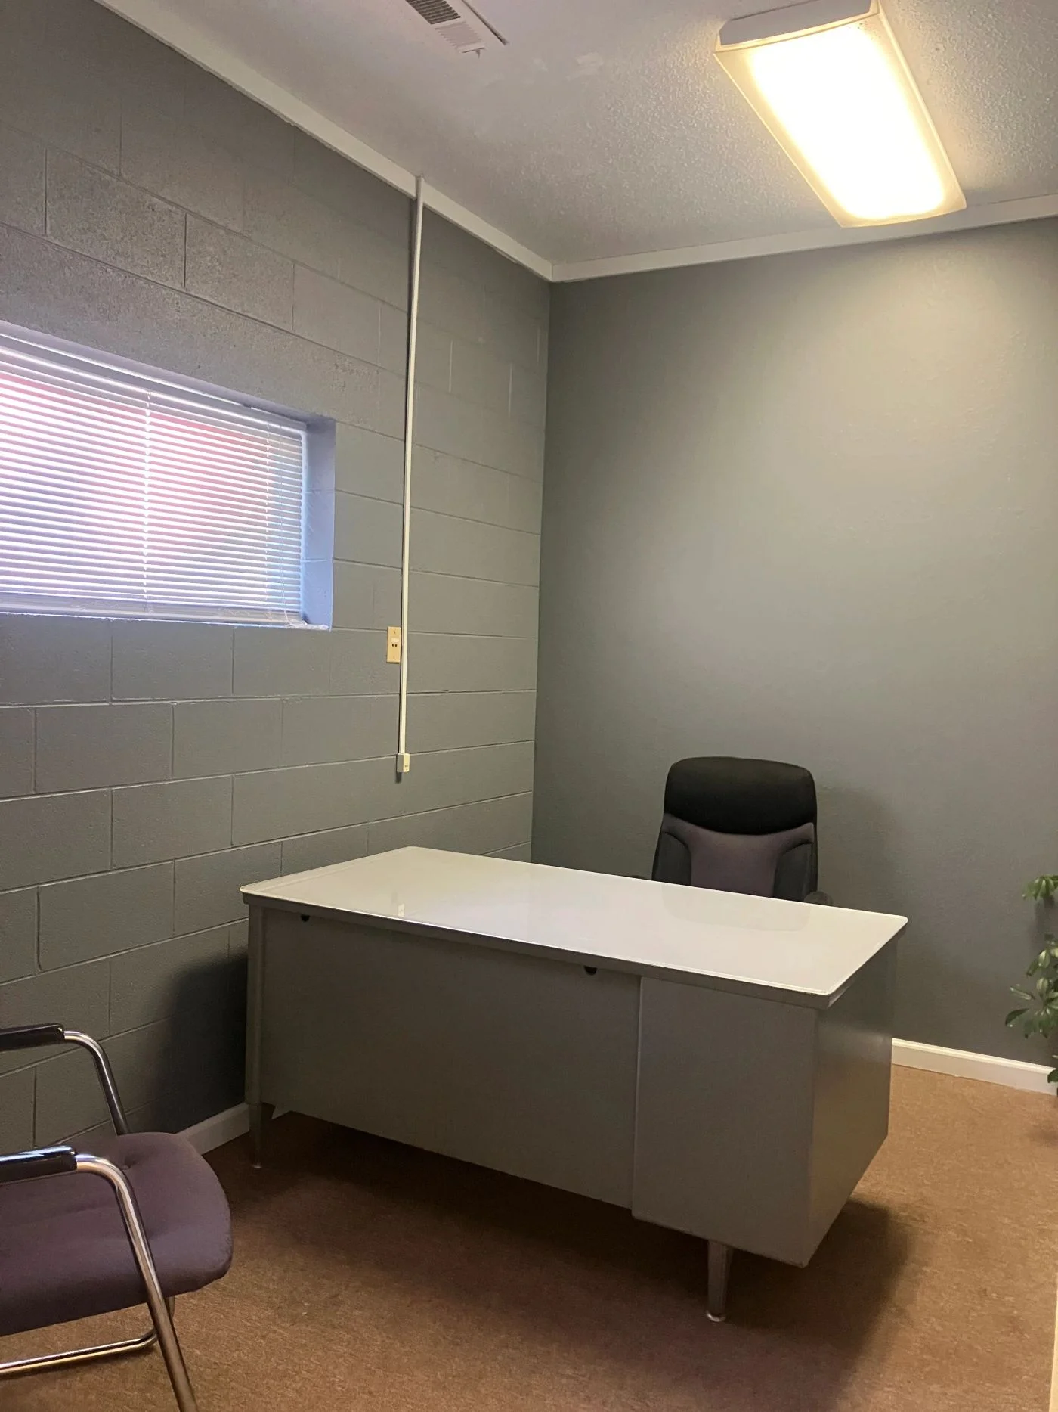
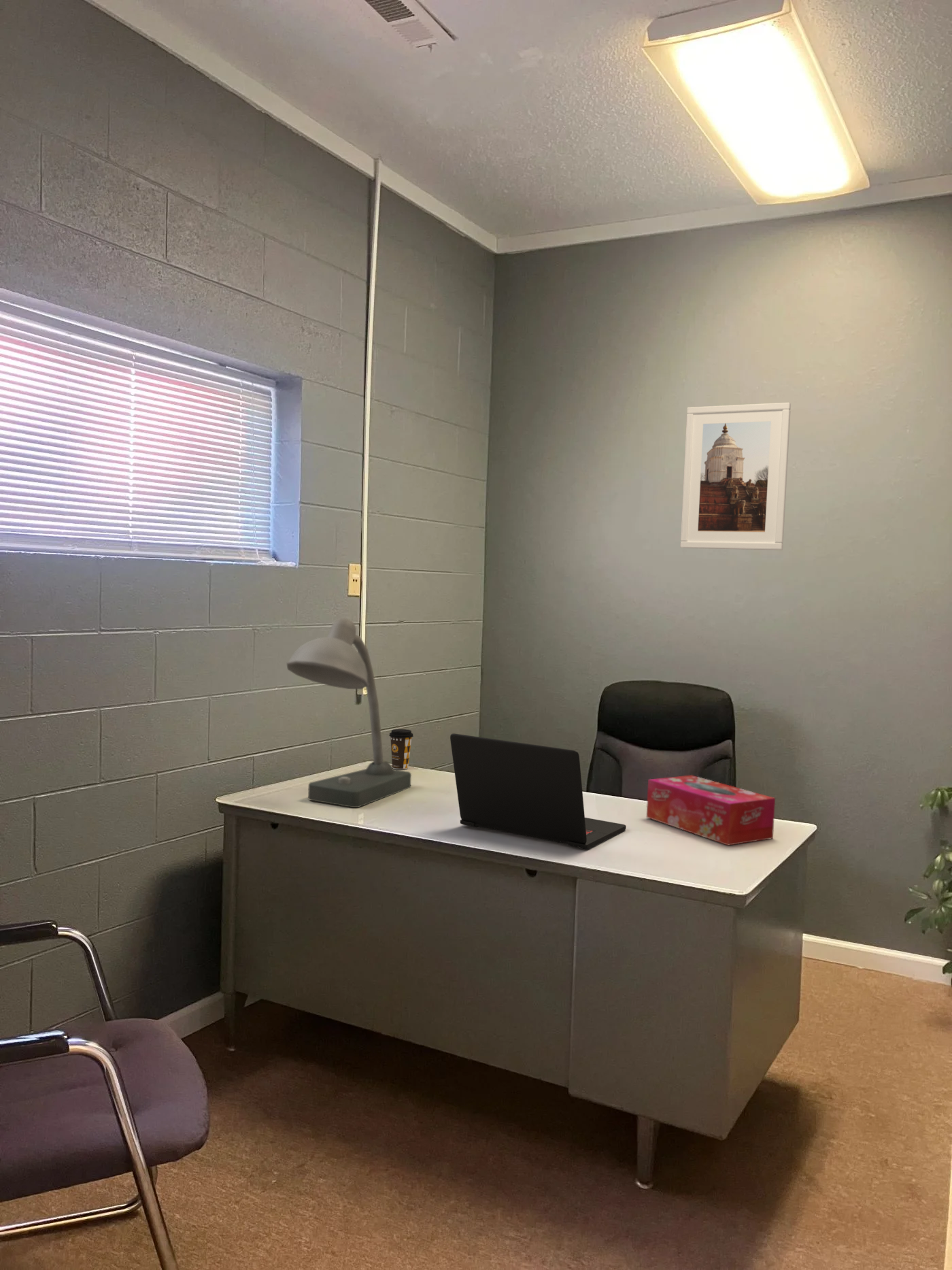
+ tissue box (709, 807)
+ coffee cup (401, 749)
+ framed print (734, 477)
+ laptop (539, 782)
+ desk lamp (369, 705)
